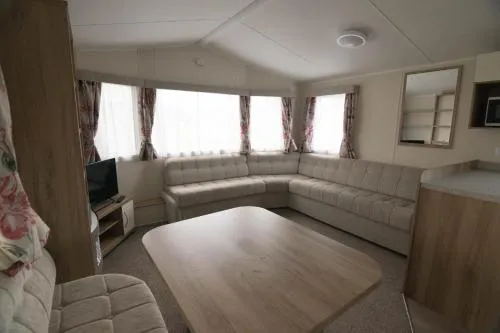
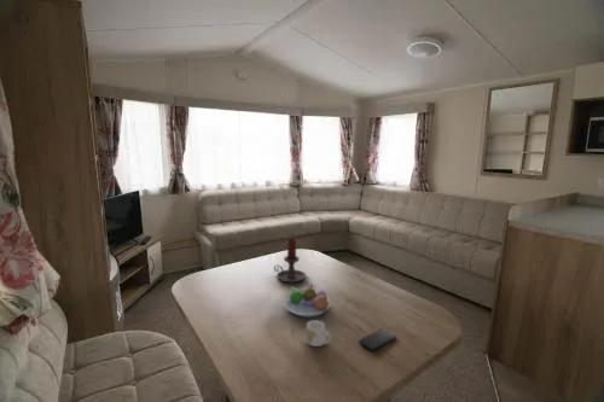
+ candle holder (288, 257)
+ mug (318, 334)
+ fruit bowl (306, 298)
+ smartphone (377, 338)
